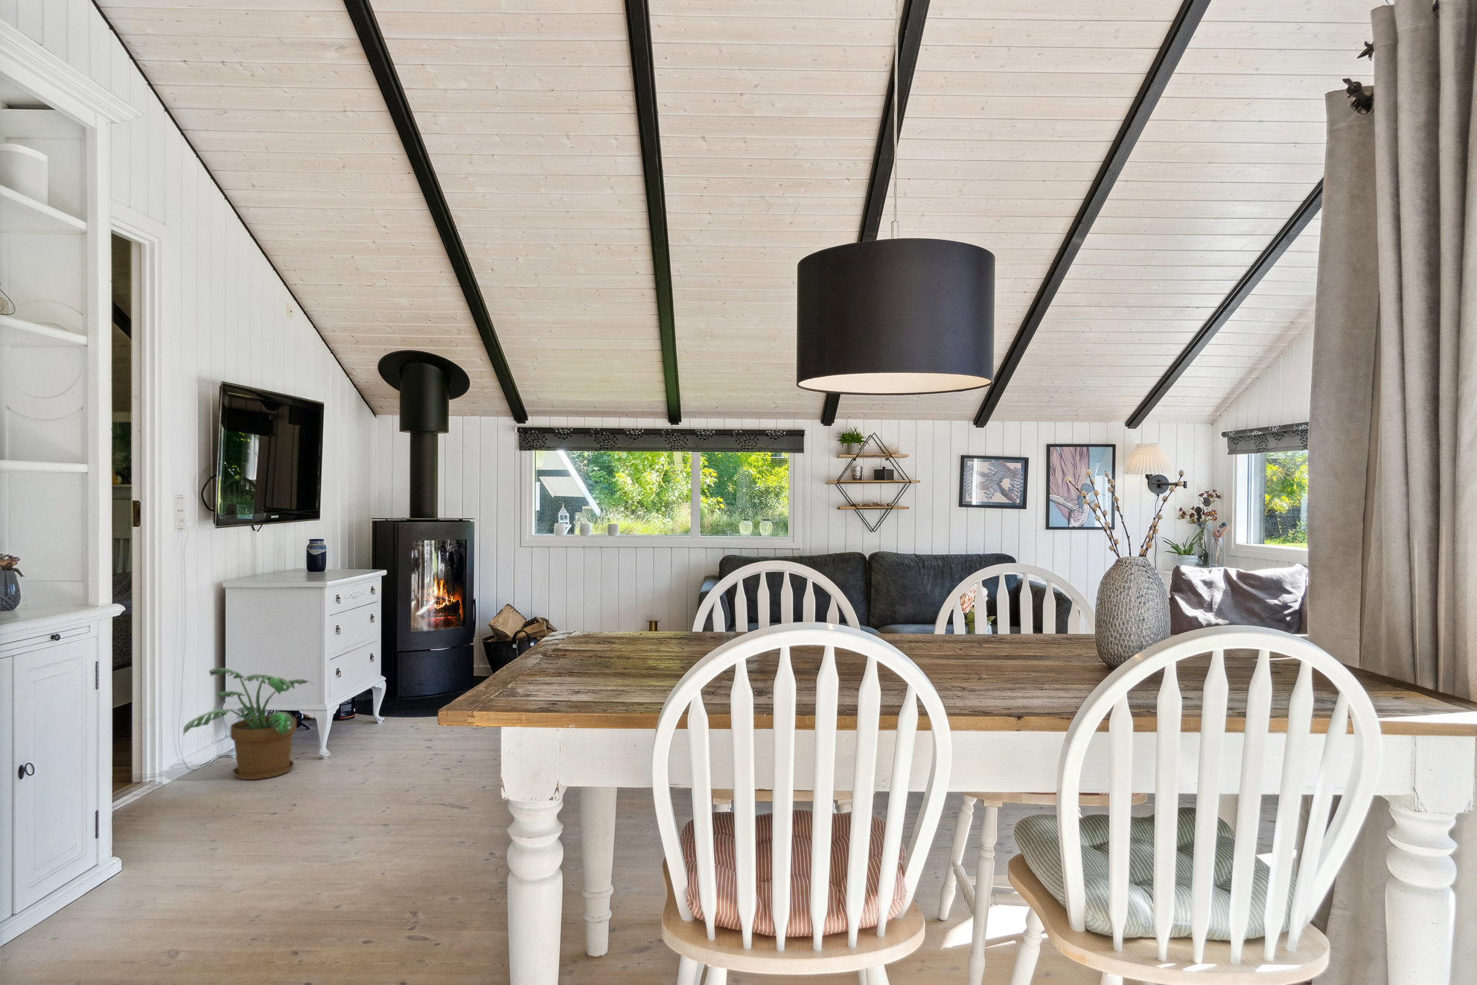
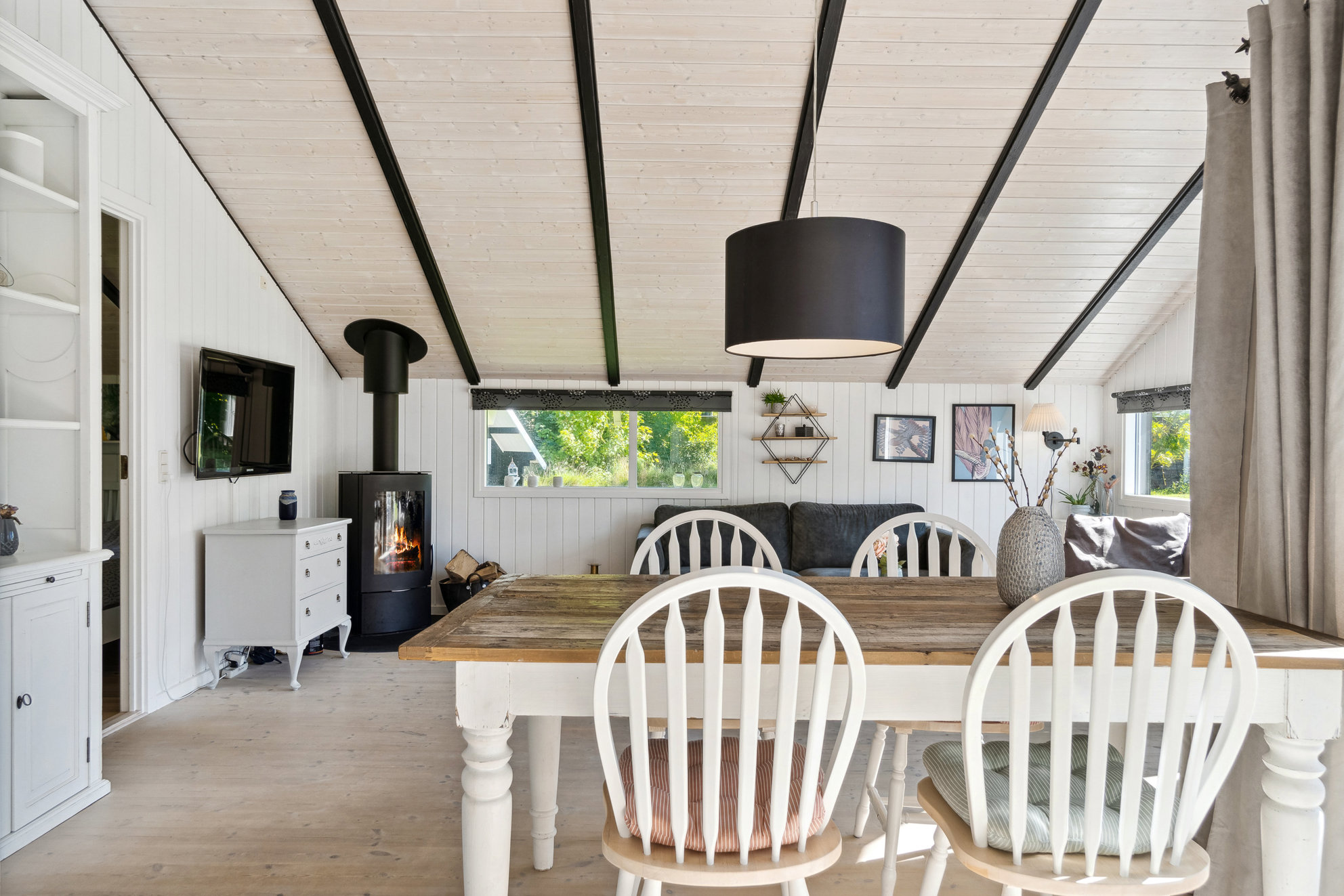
- potted plant (249, 721)
